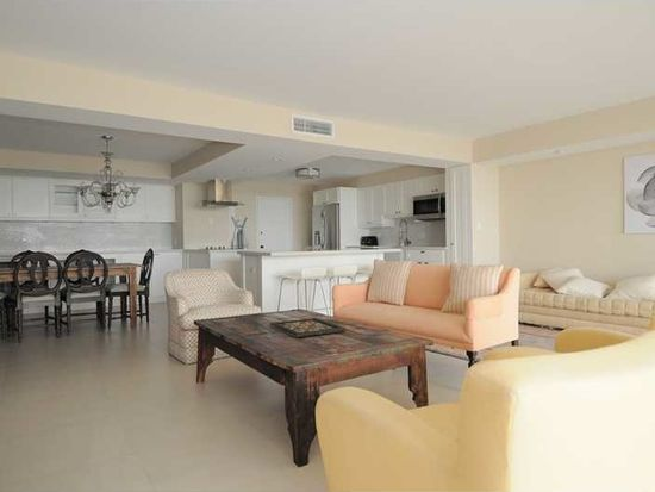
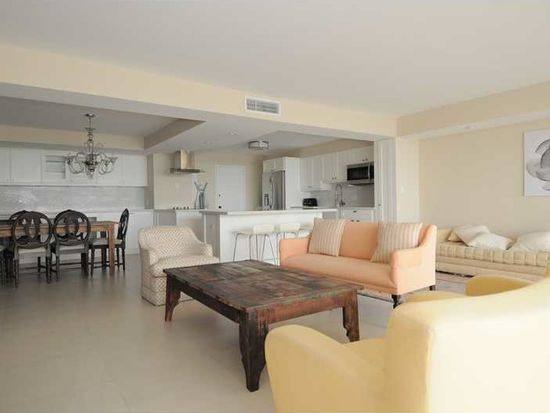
- decorative tray (306, 326)
